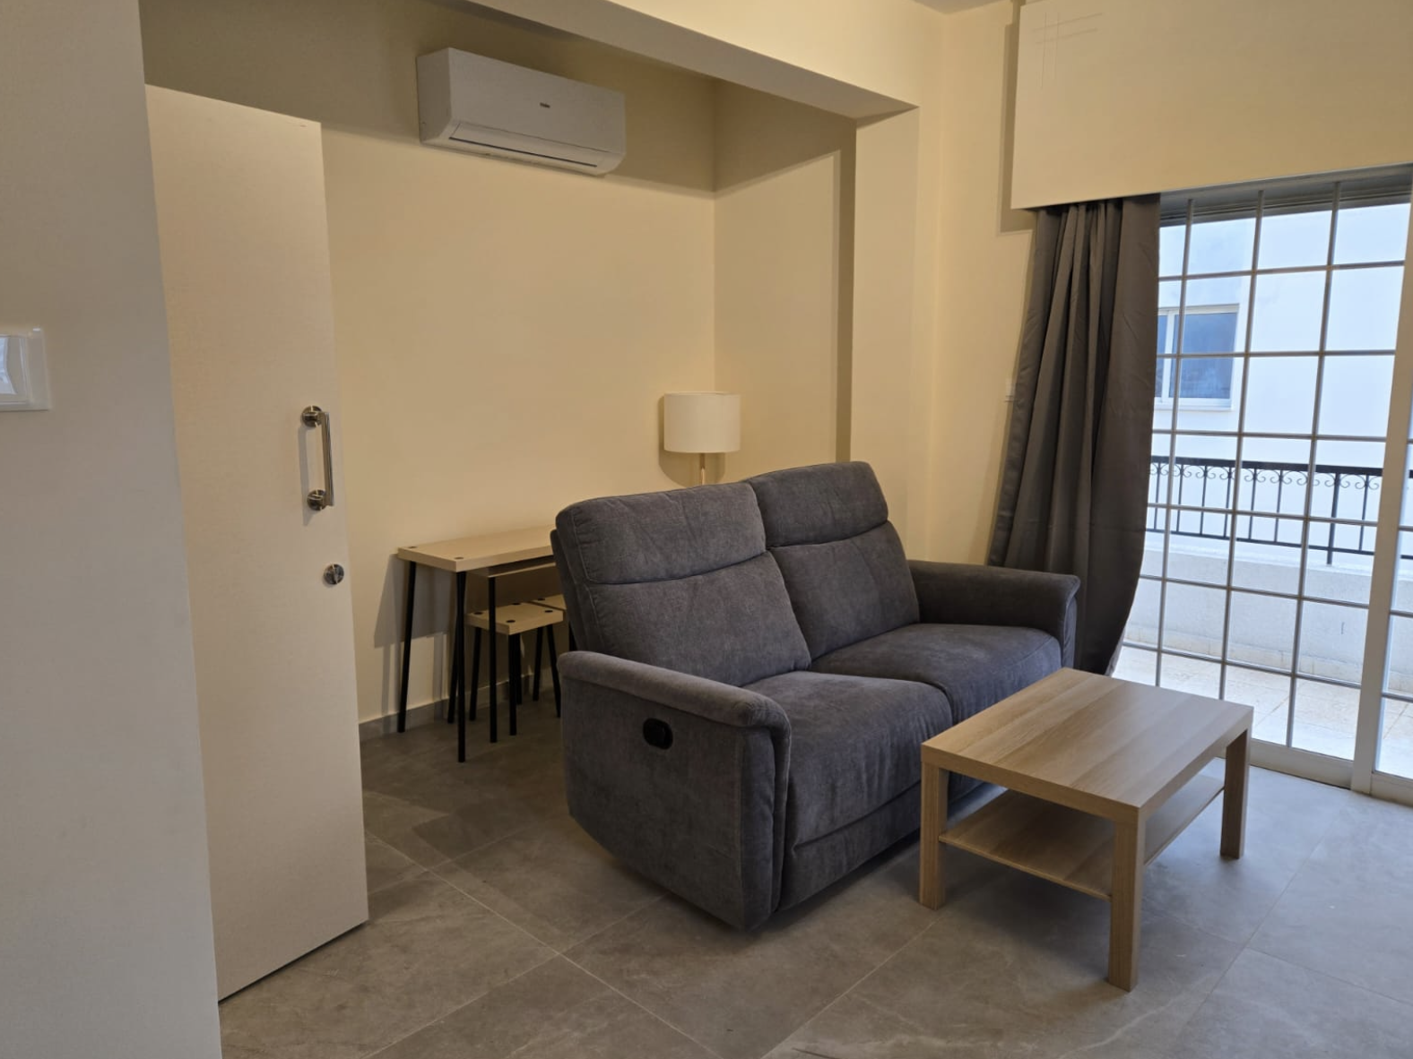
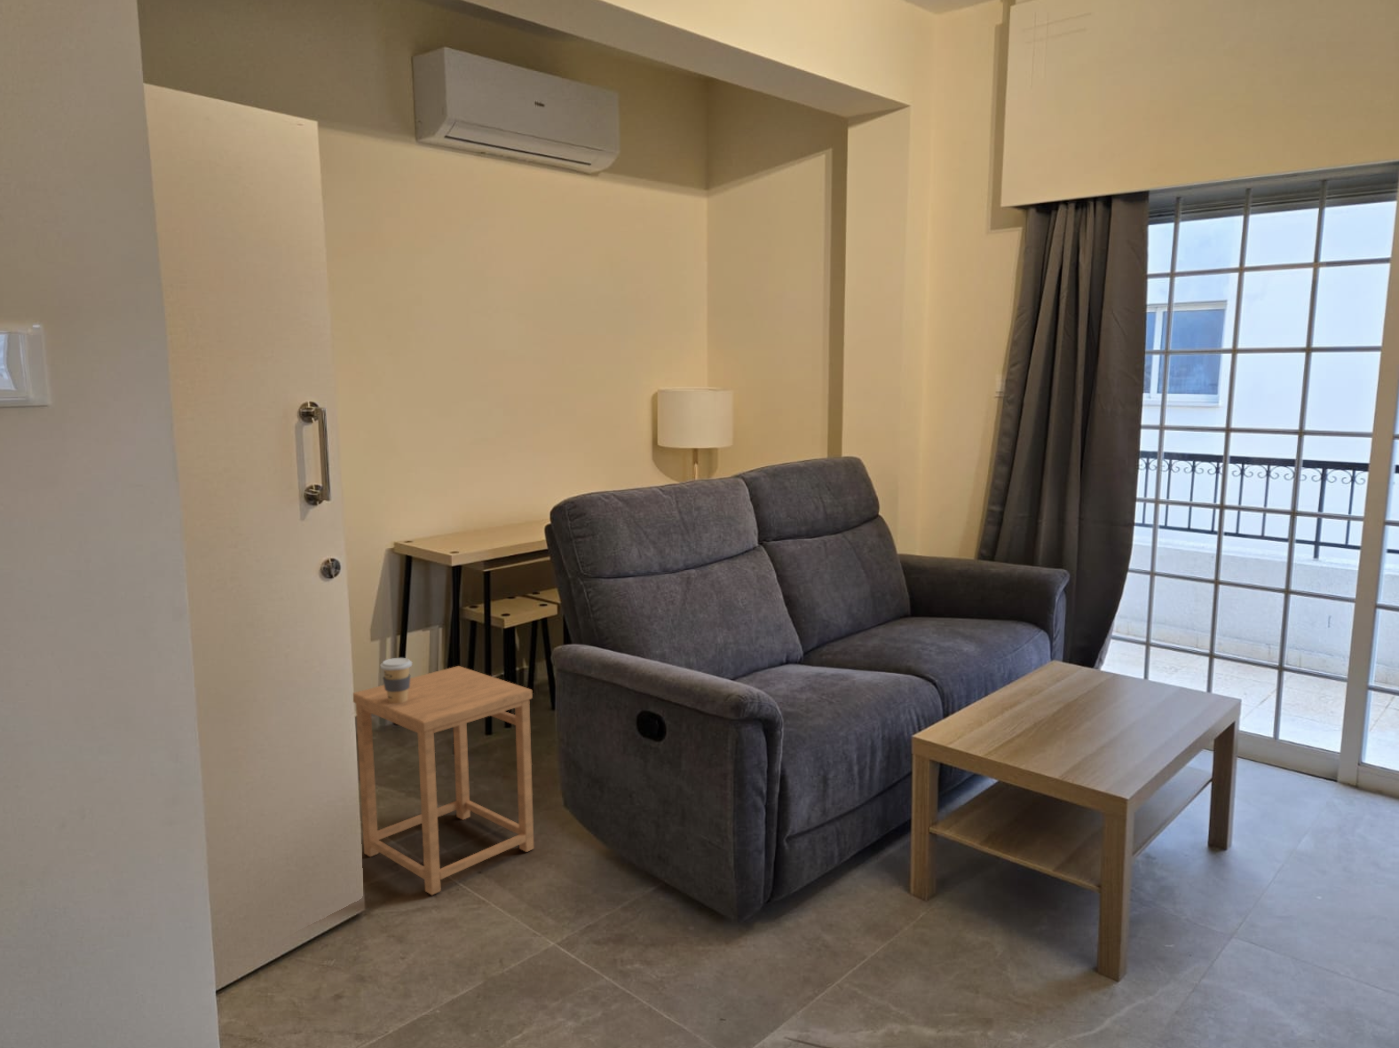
+ side table (455, 768)
+ coffee cup (397, 680)
